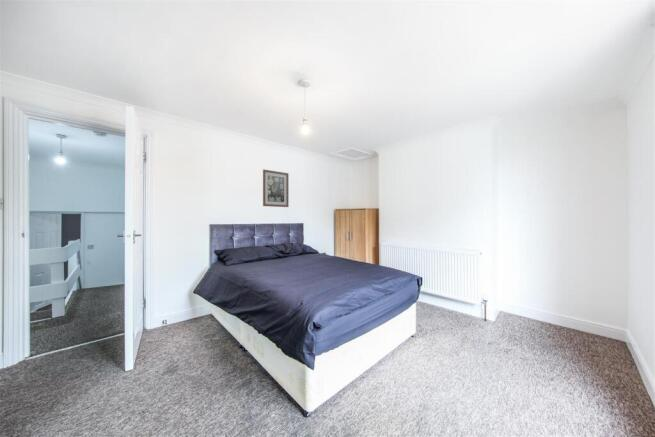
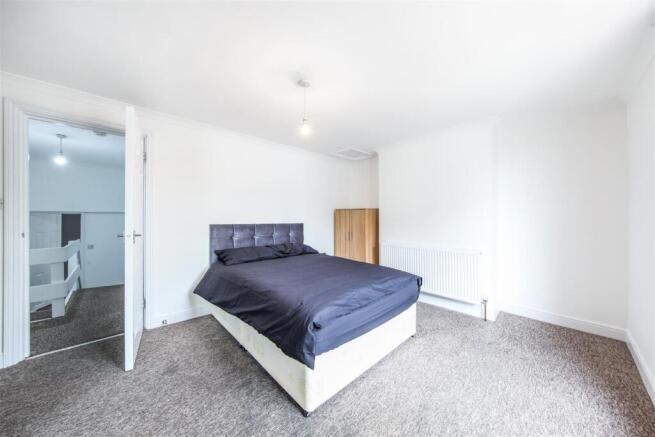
- wall art (276, 189)
